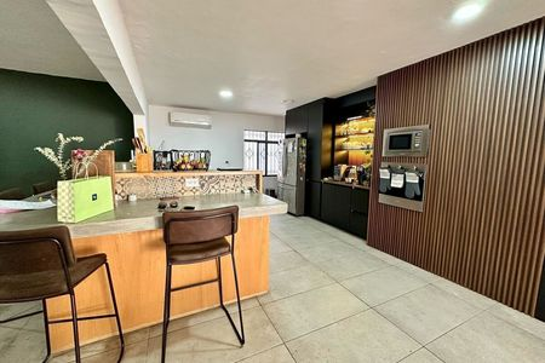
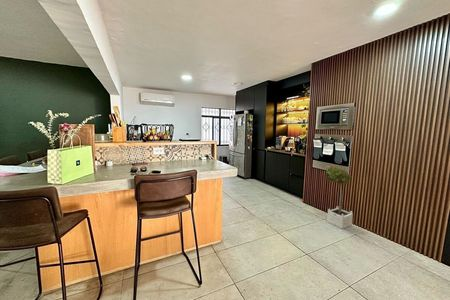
+ potted tree (340, 195)
